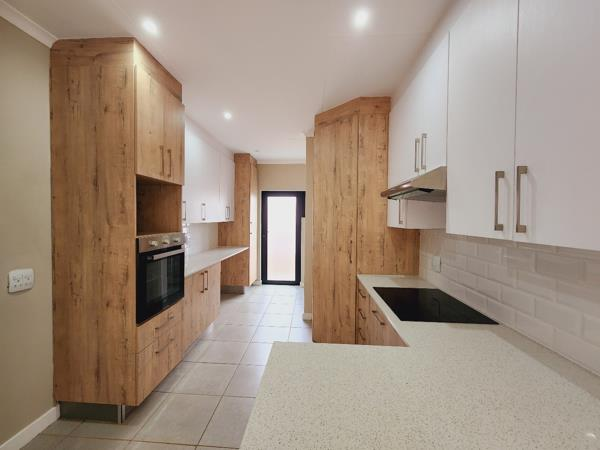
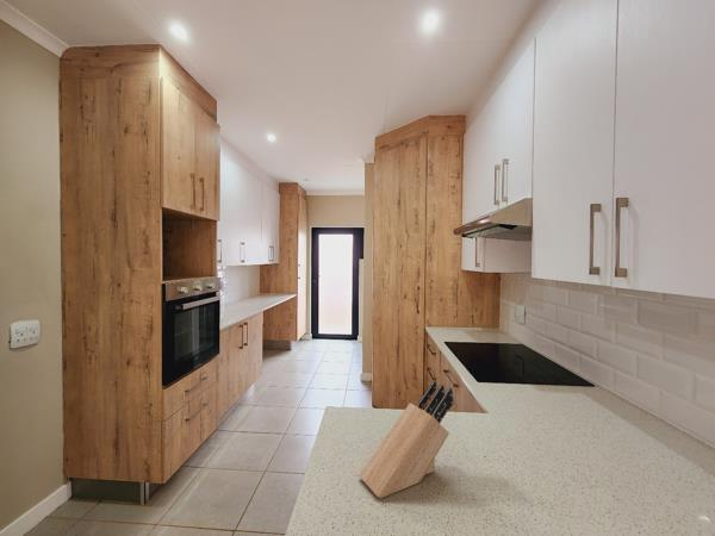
+ knife block (410, 431)
